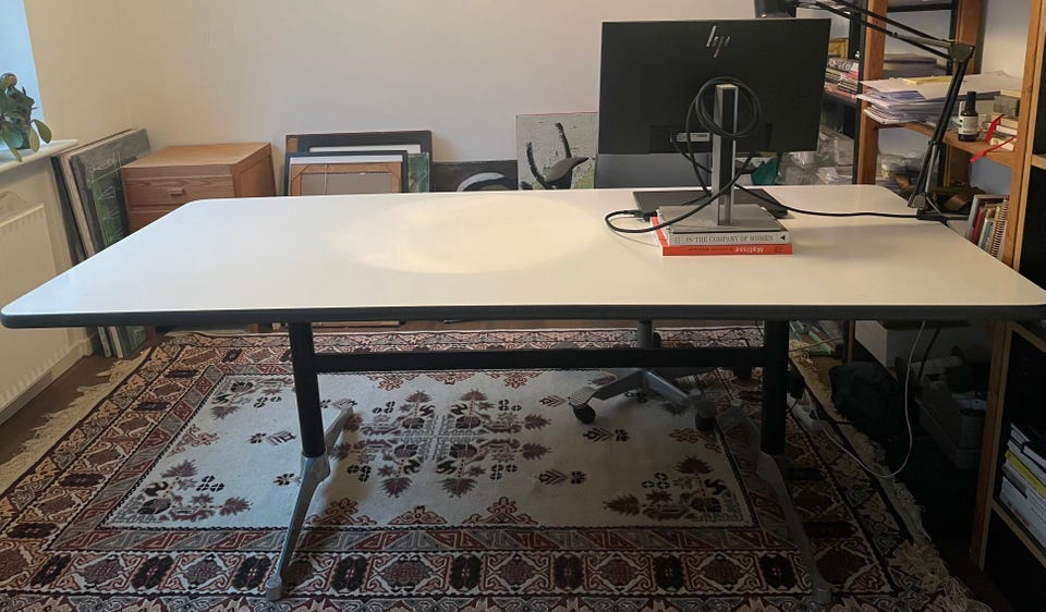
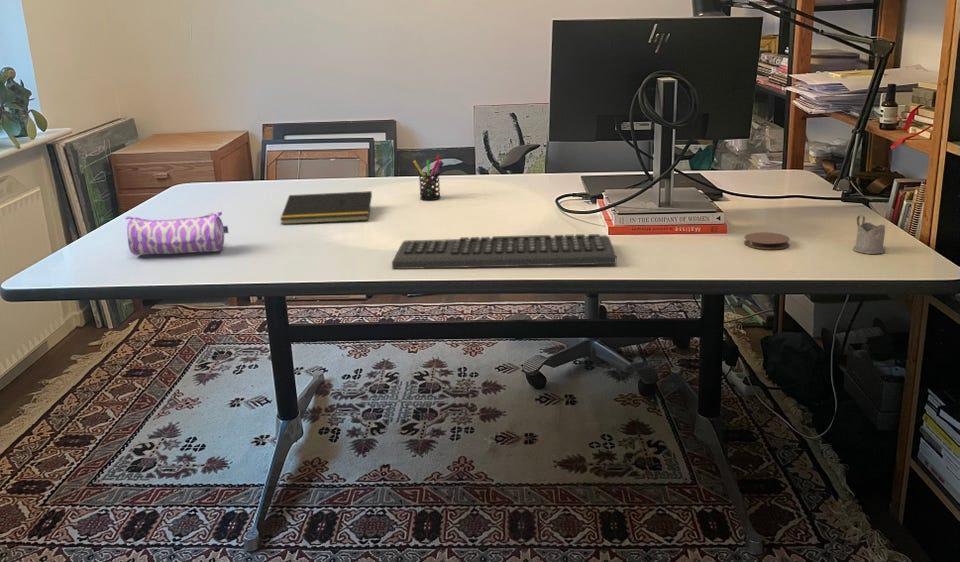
+ coaster (766, 240)
+ notepad (327, 207)
+ pencil case (177, 233)
+ tea glass holder (869, 229)
+ keyboard (504, 248)
+ pen holder (430, 176)
